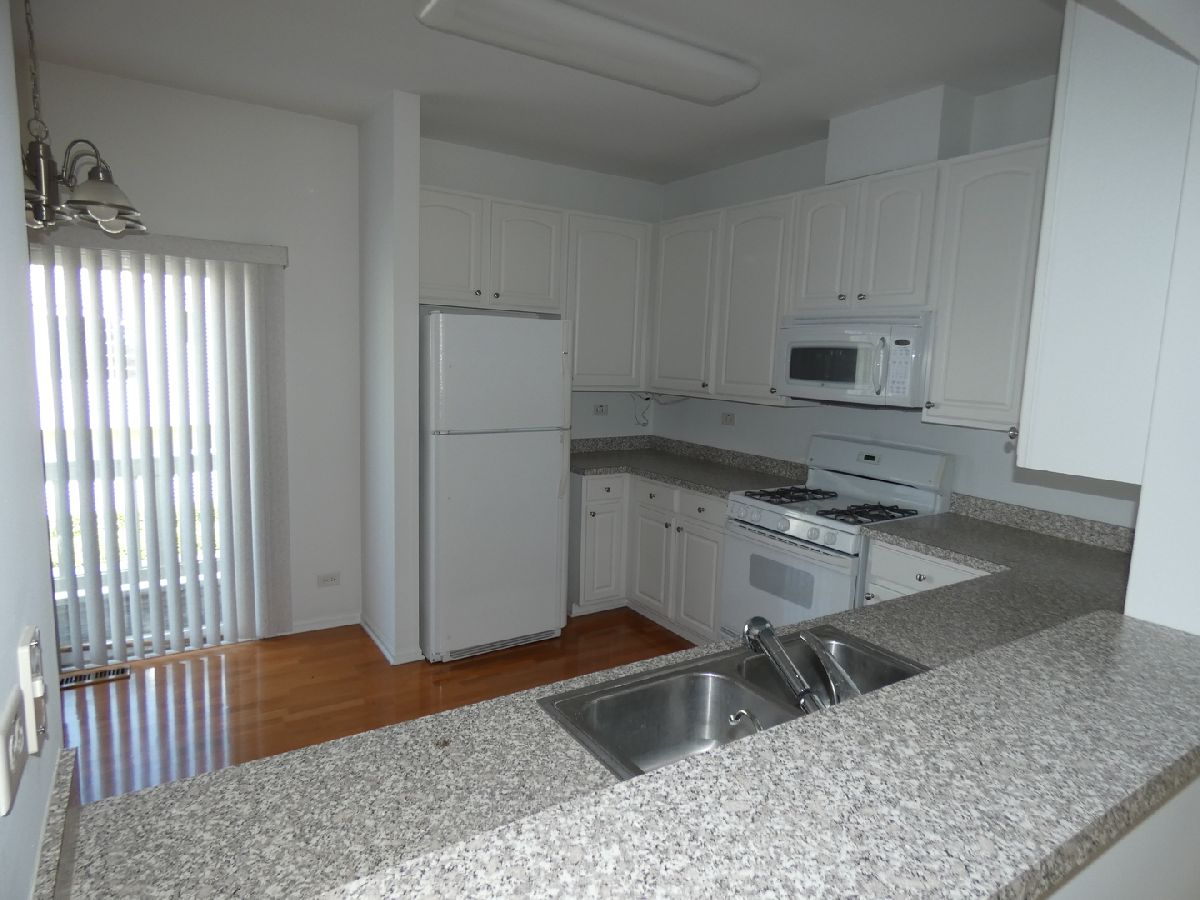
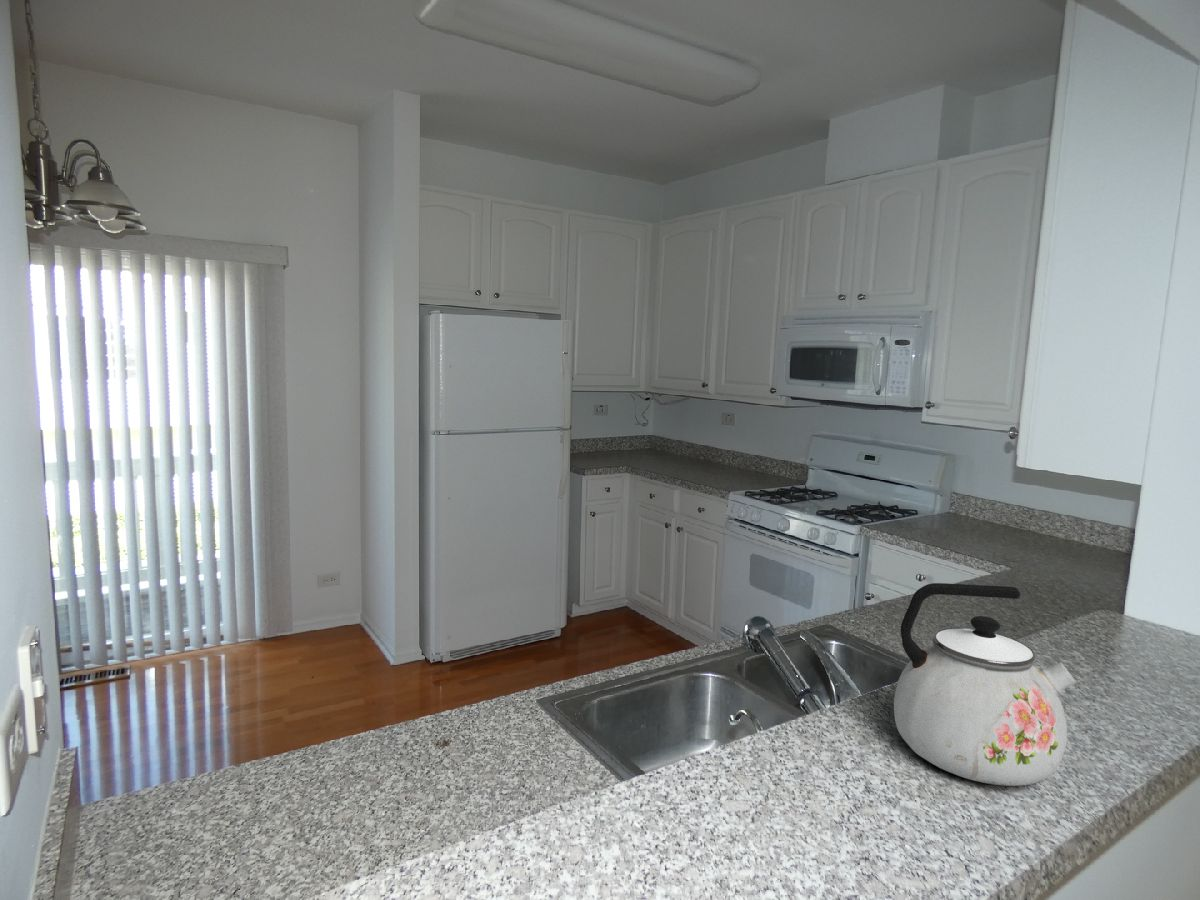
+ kettle (982, 671)
